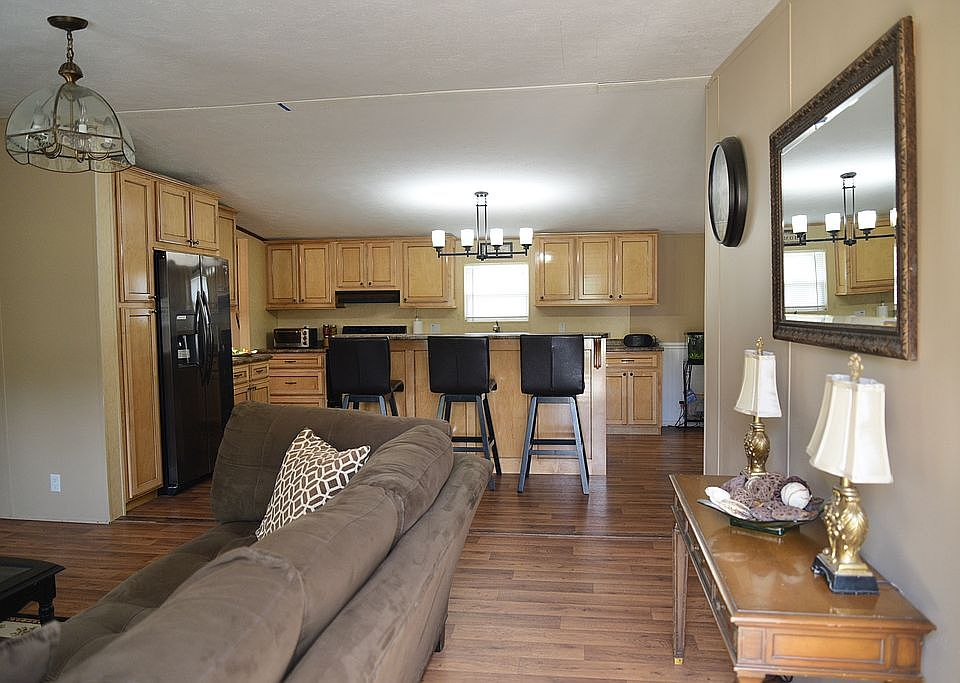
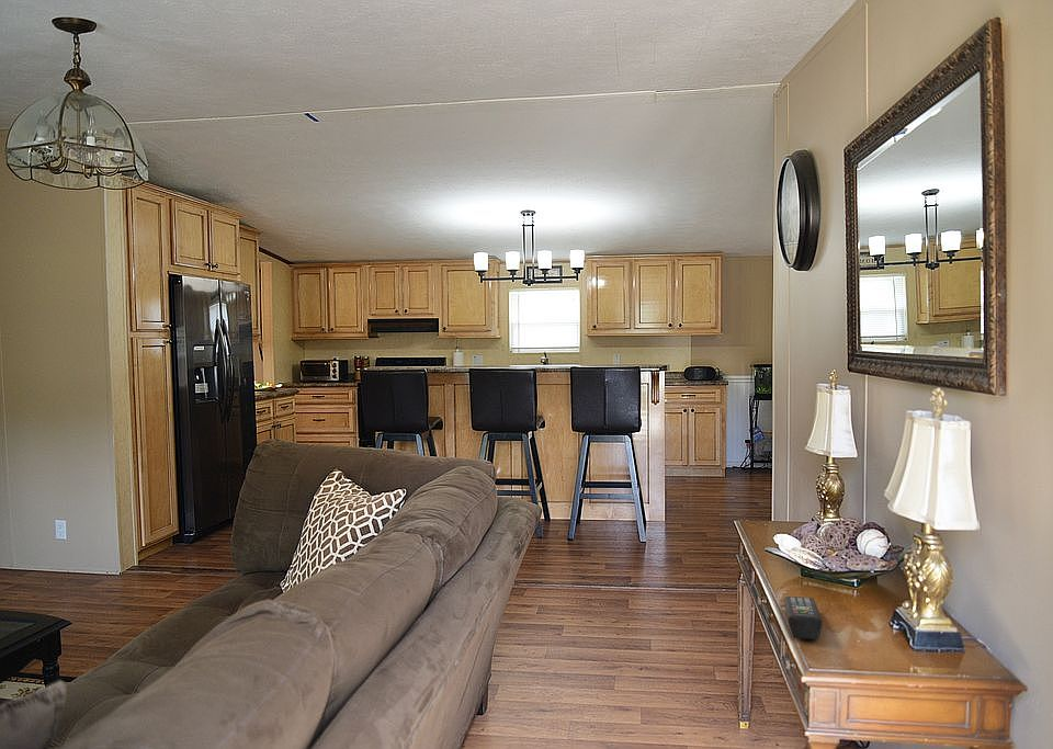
+ remote control (802, 613)
